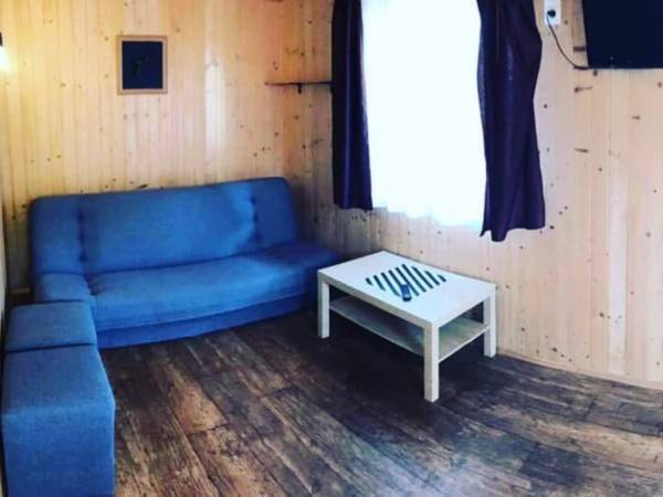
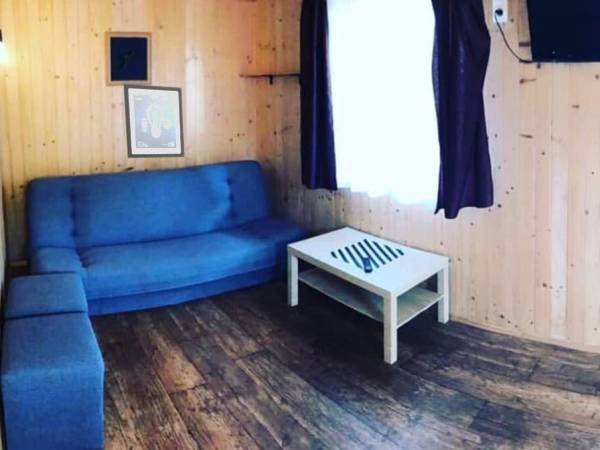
+ wall art (155, 122)
